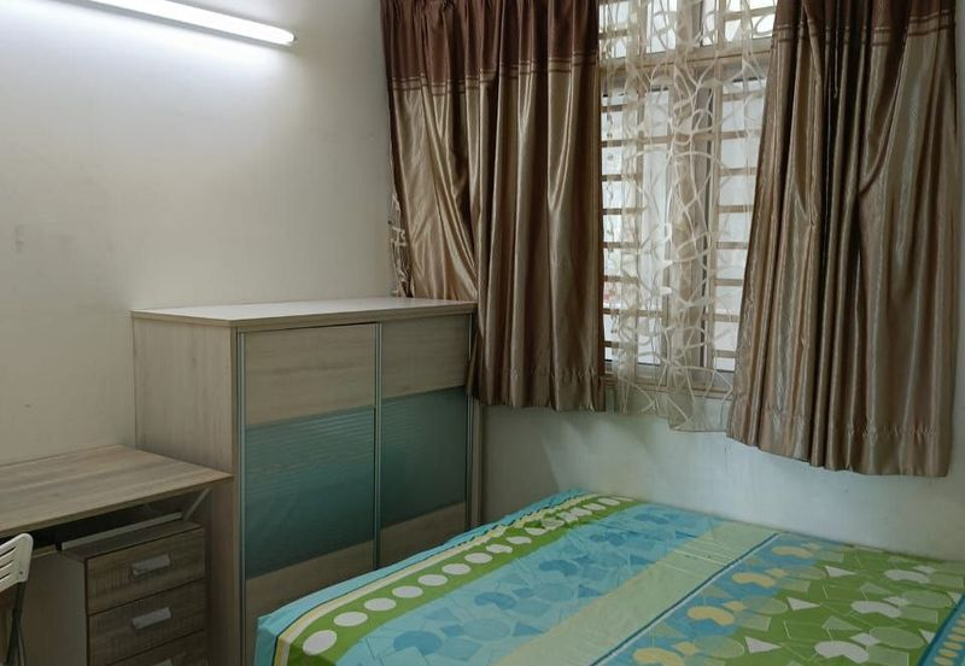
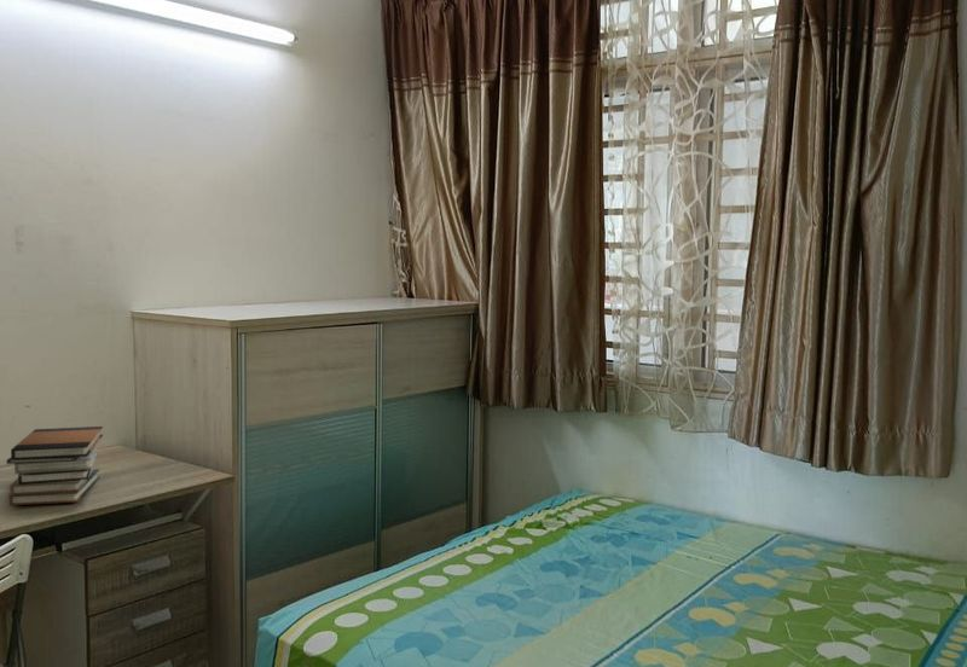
+ book stack (58, 463)
